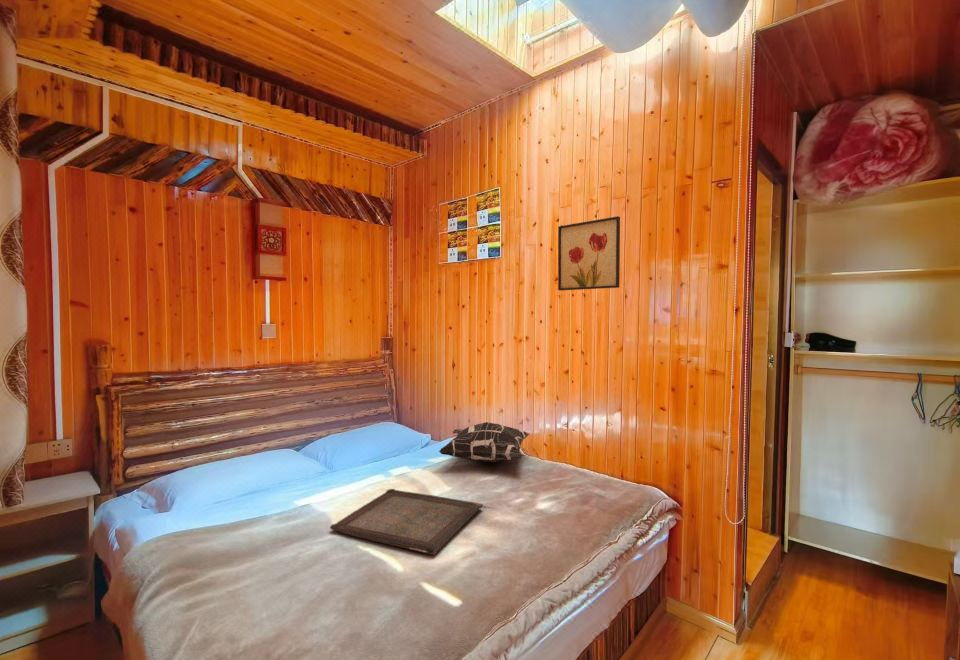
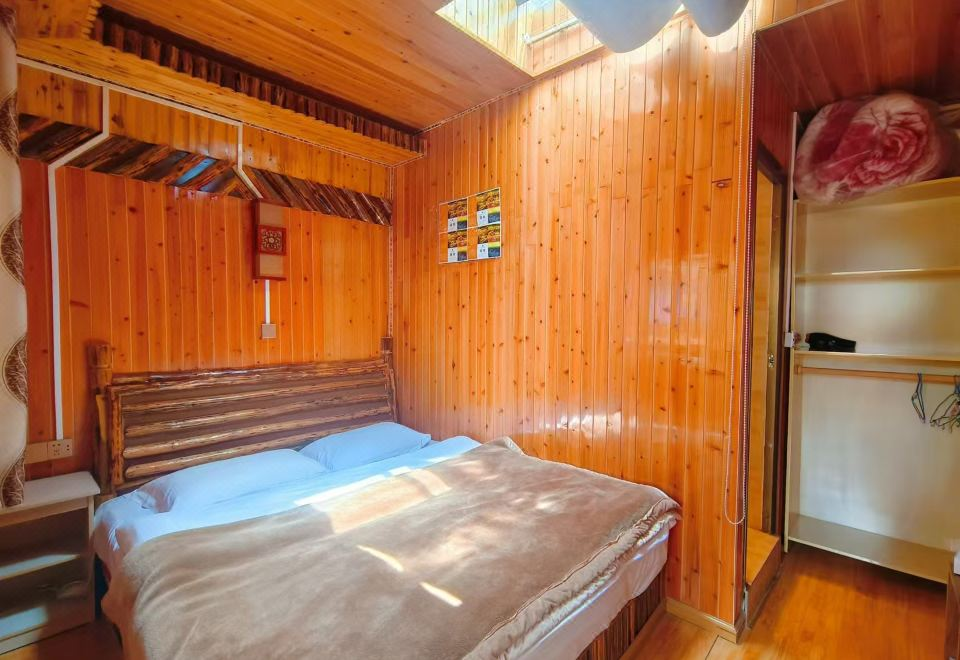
- serving tray (410, 516)
- wall art (588, 255)
- decorative pillow (485, 441)
